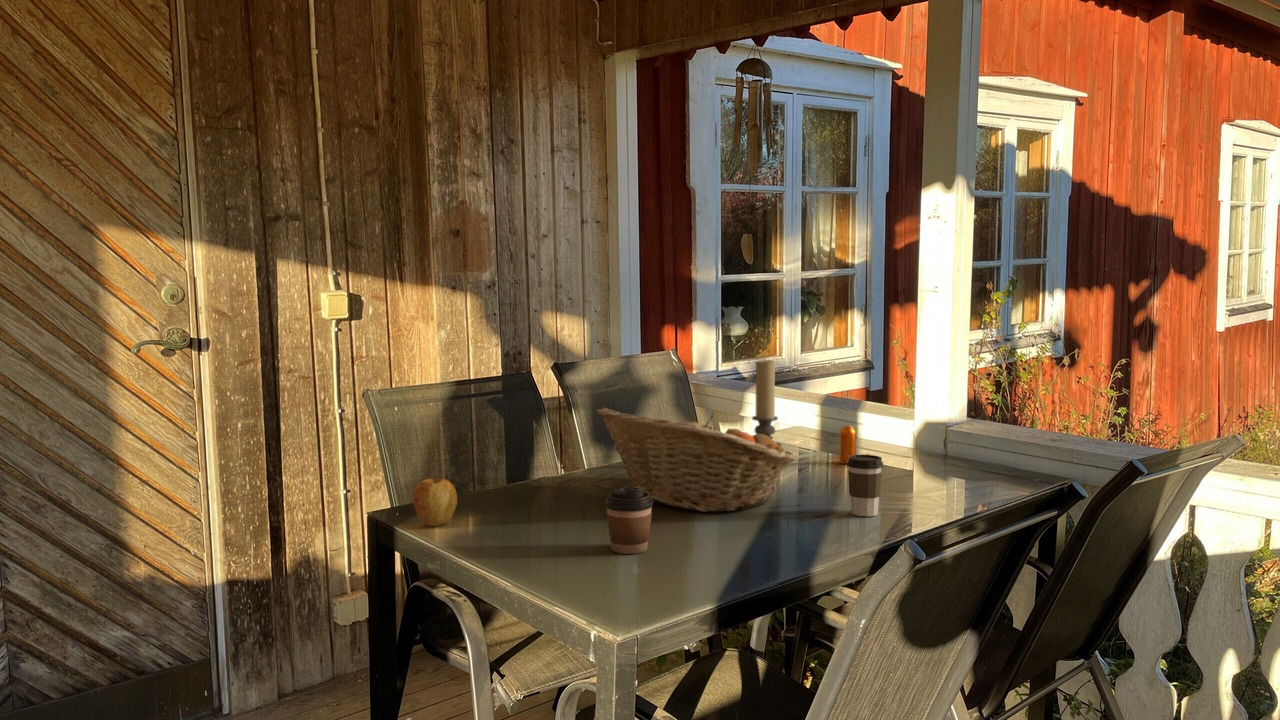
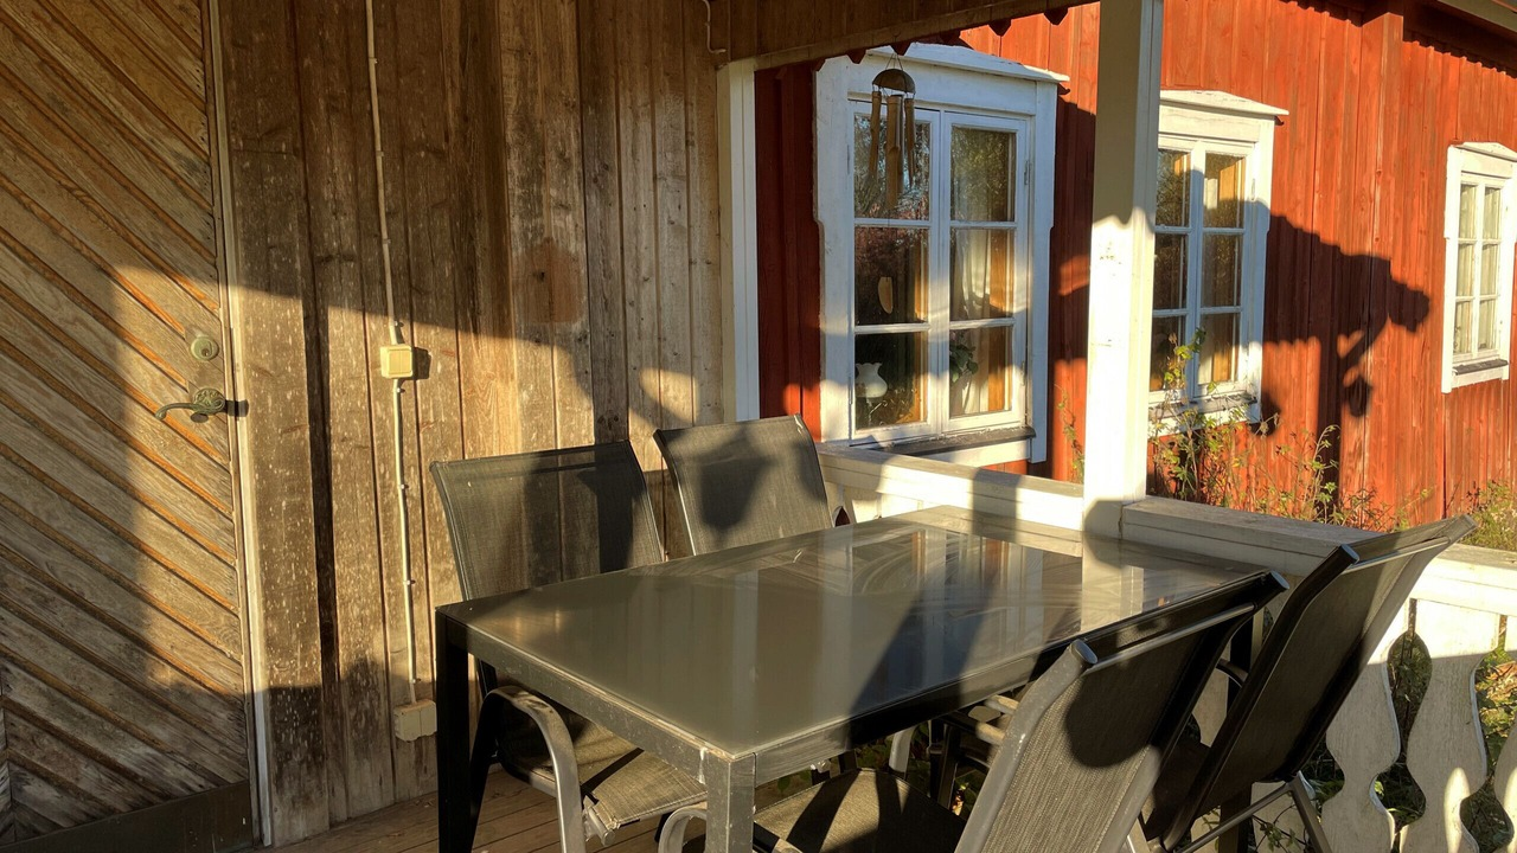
- coffee cup (864, 485)
- fruit basket (692, 451)
- coffee cup (629, 517)
- pepper shaker (855, 445)
- apple (434, 501)
- candle holder (767, 410)
